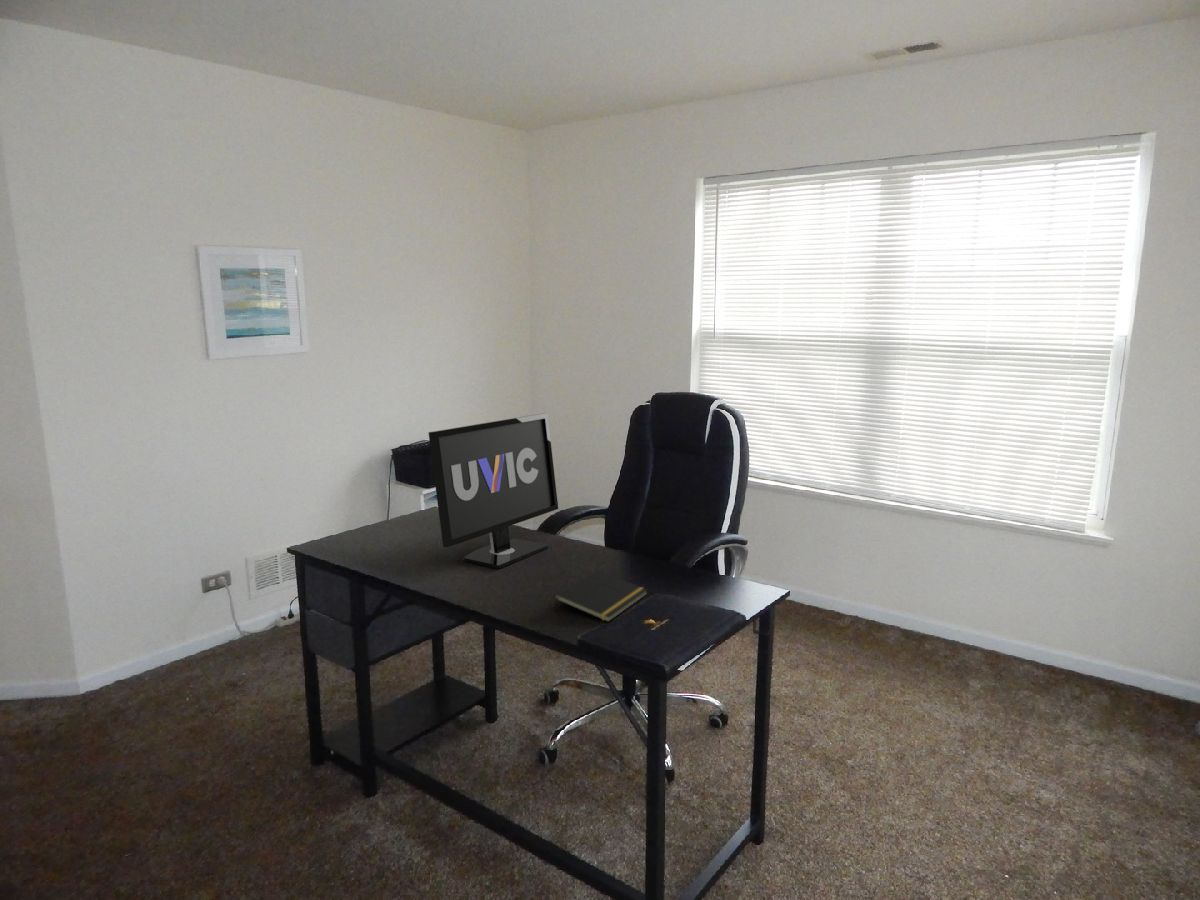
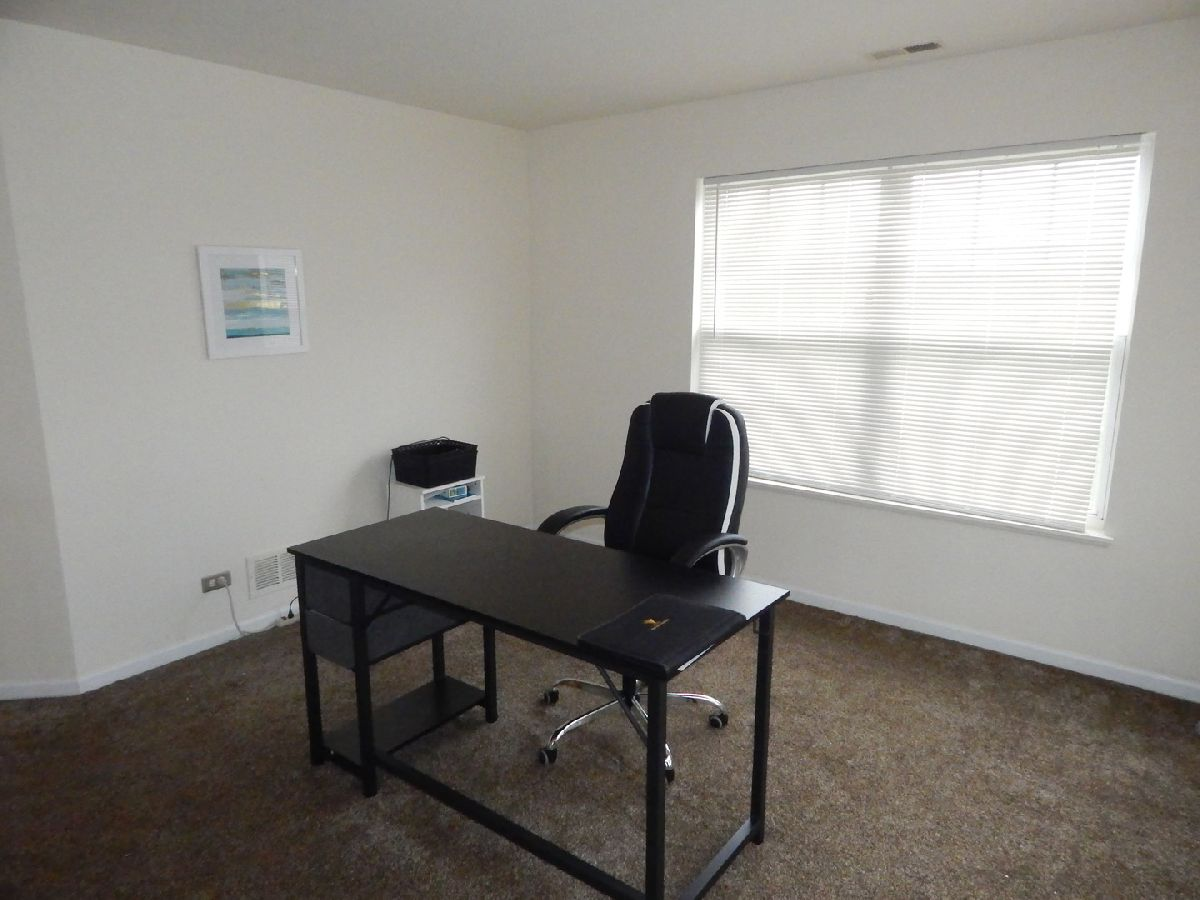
- notepad (602, 594)
- monitor (502, 489)
